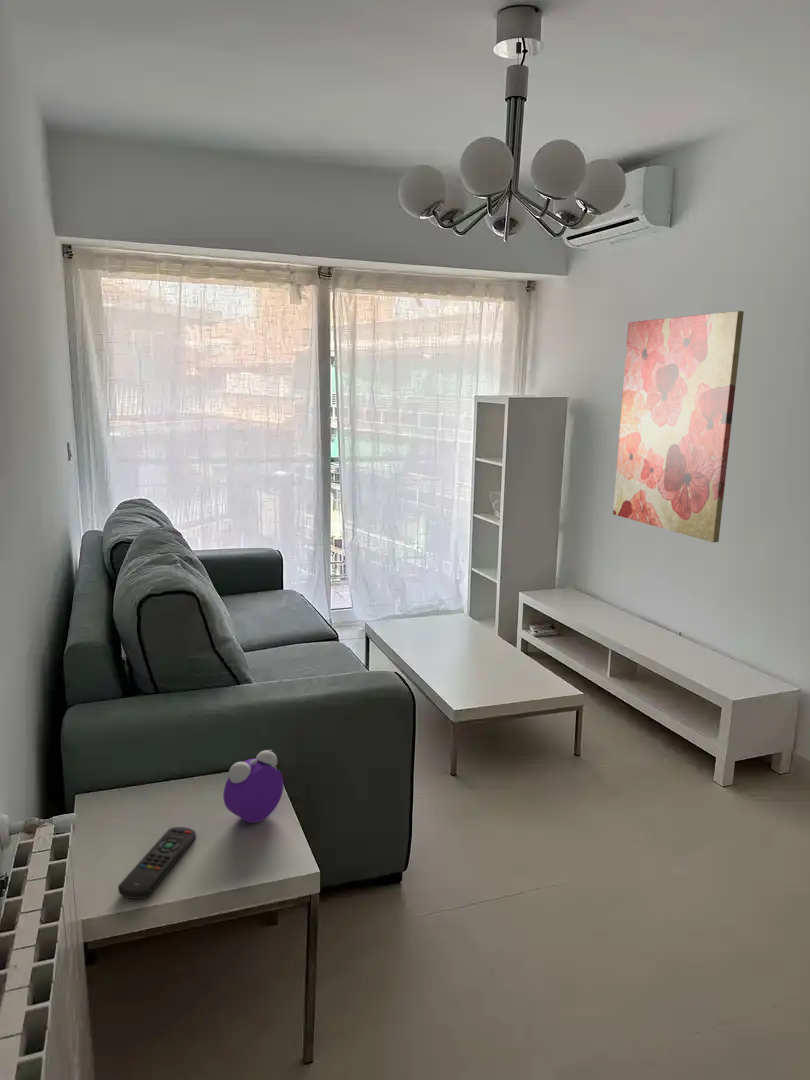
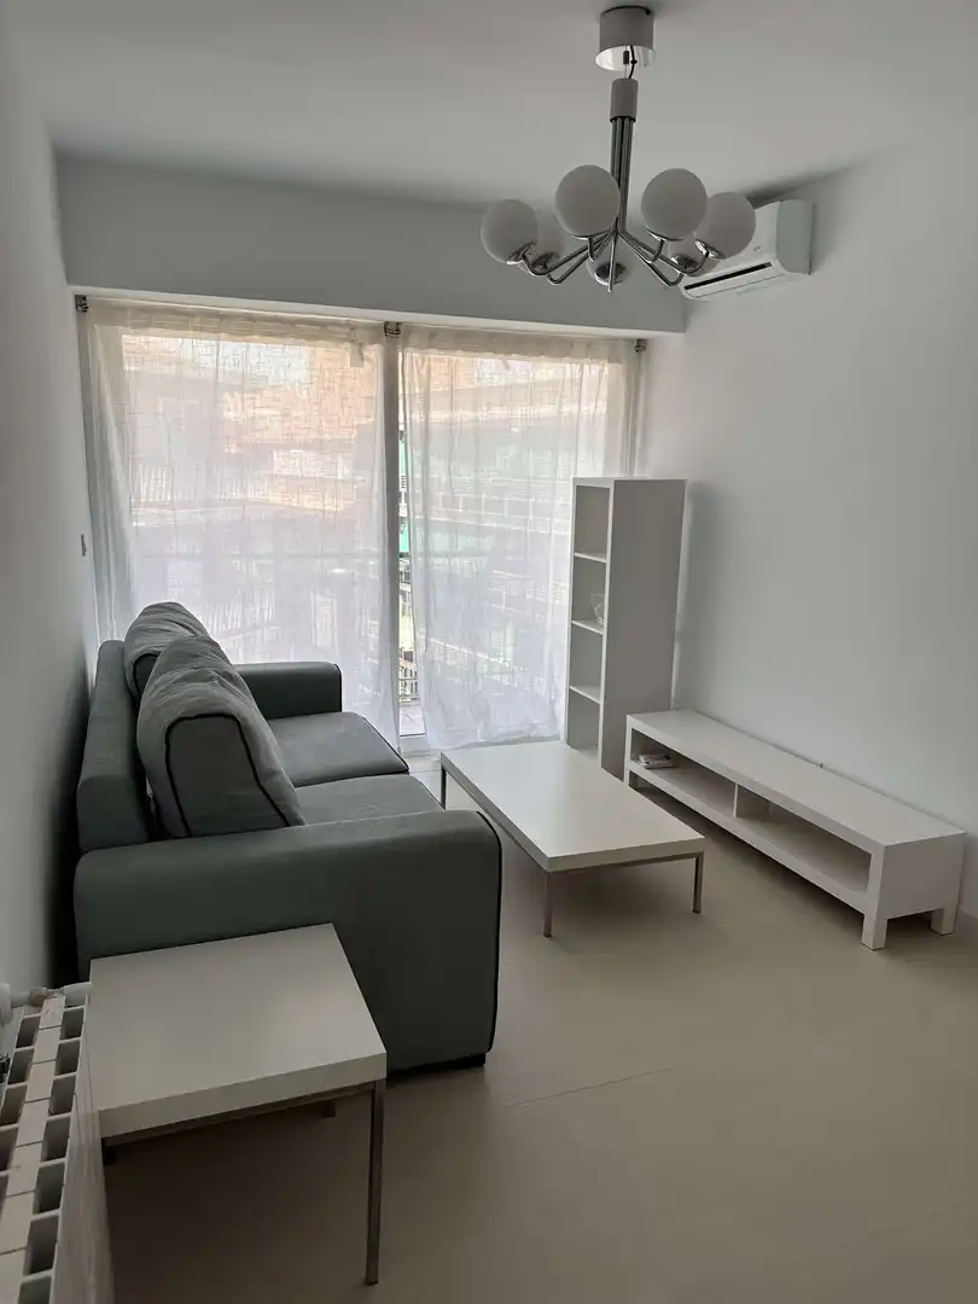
- remote control (159, 860)
- alarm clock (253, 786)
- wall art (670, 425)
